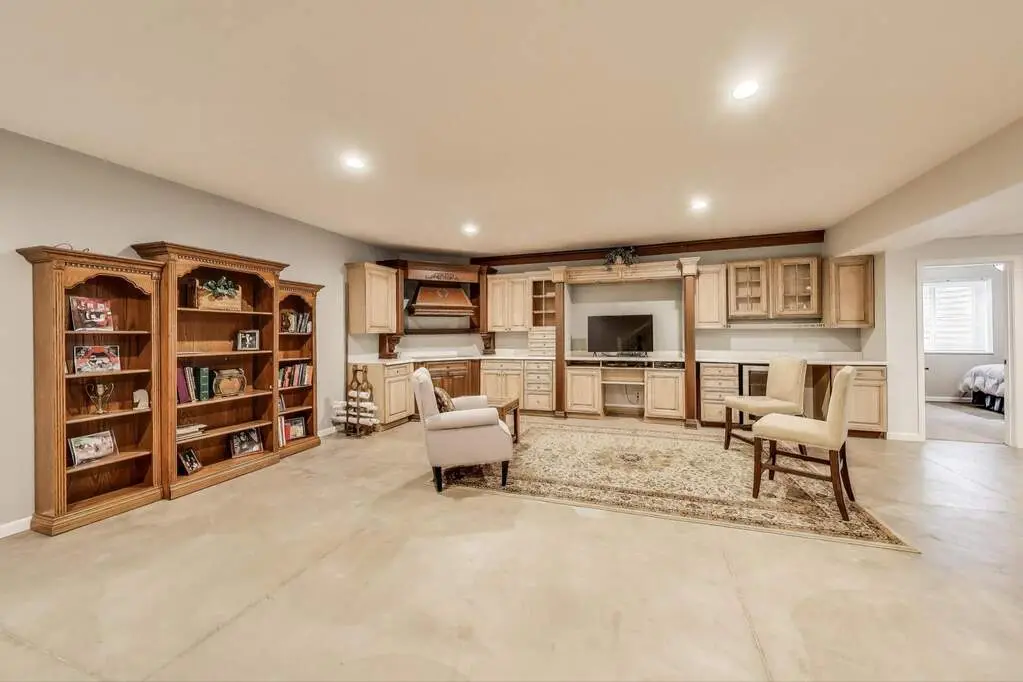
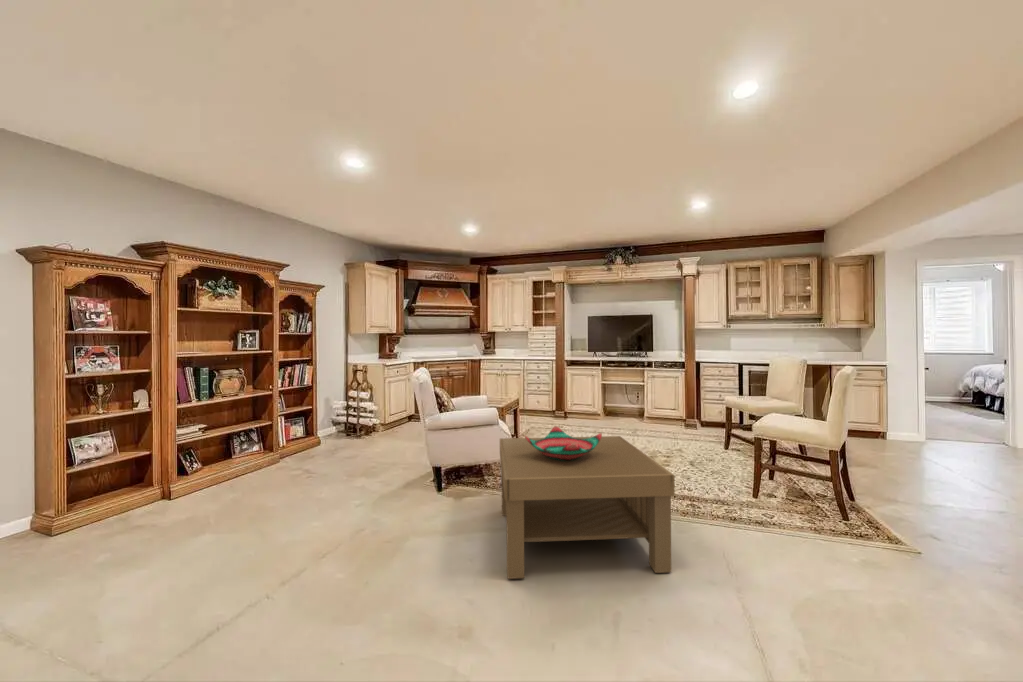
+ coffee table (573, 495)
+ decorative bowl (563, 444)
